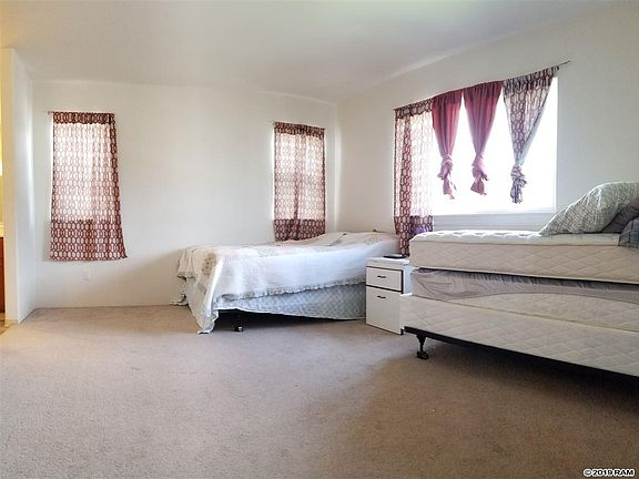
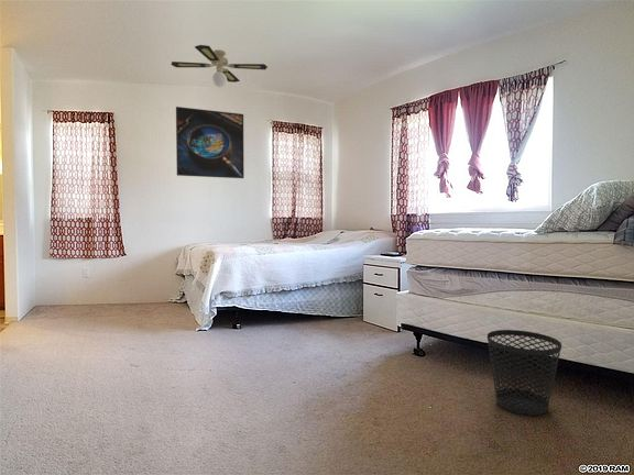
+ wastebasket (522, 372)
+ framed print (210, 143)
+ ceiling fan (219, 69)
